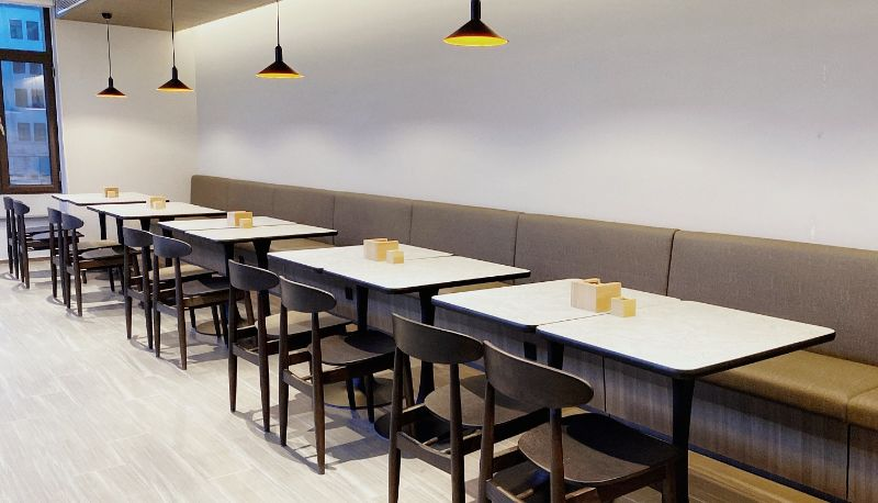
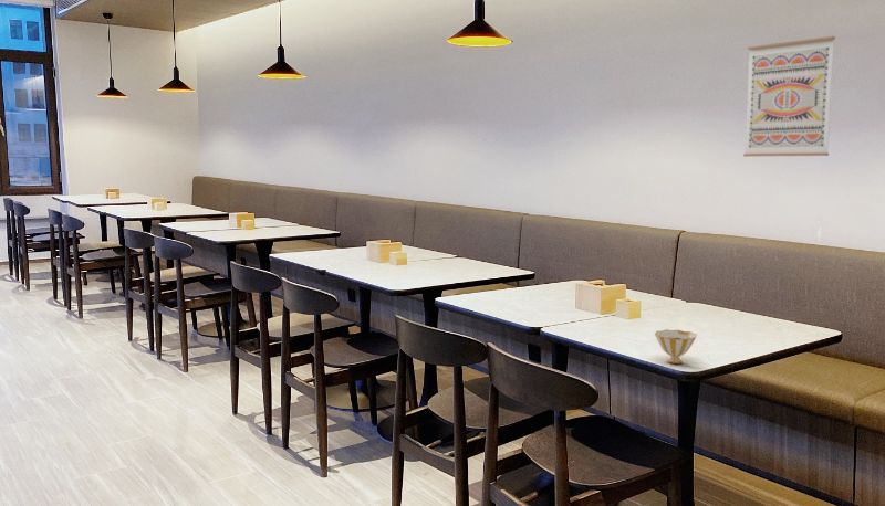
+ wall art (787, 99)
+ teacup (677, 346)
